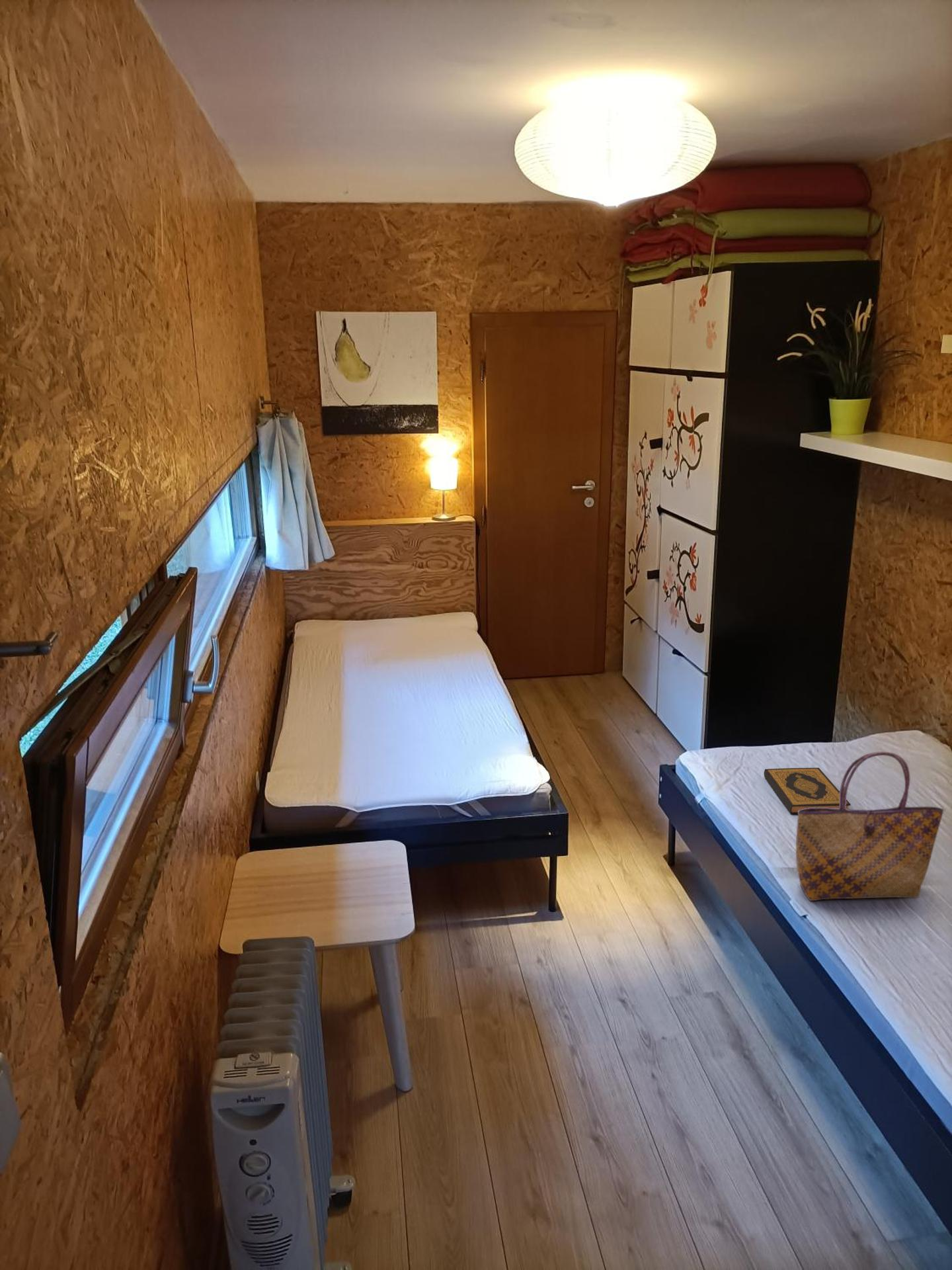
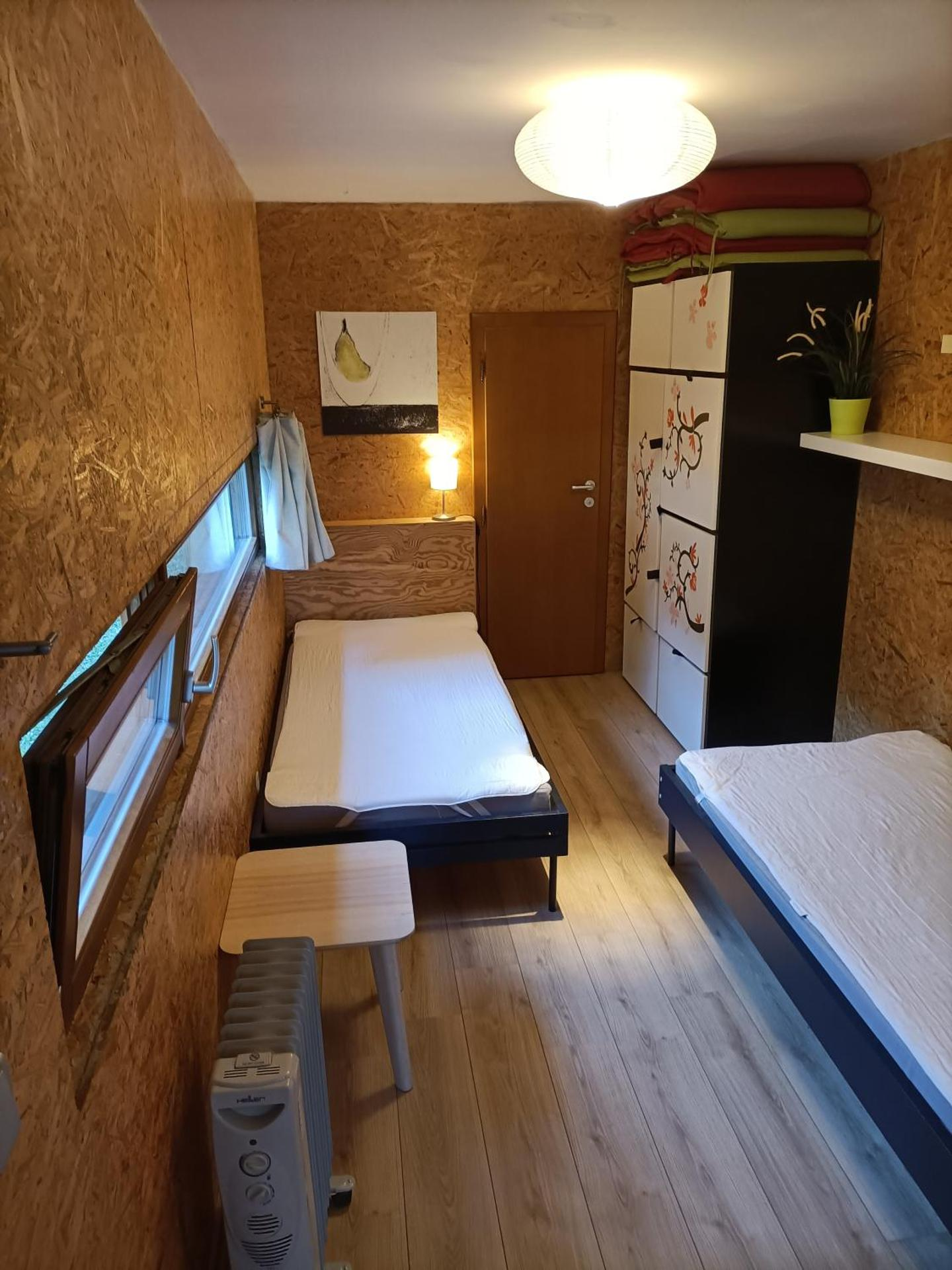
- tote bag (867, 822)
- hardback book (805, 790)
